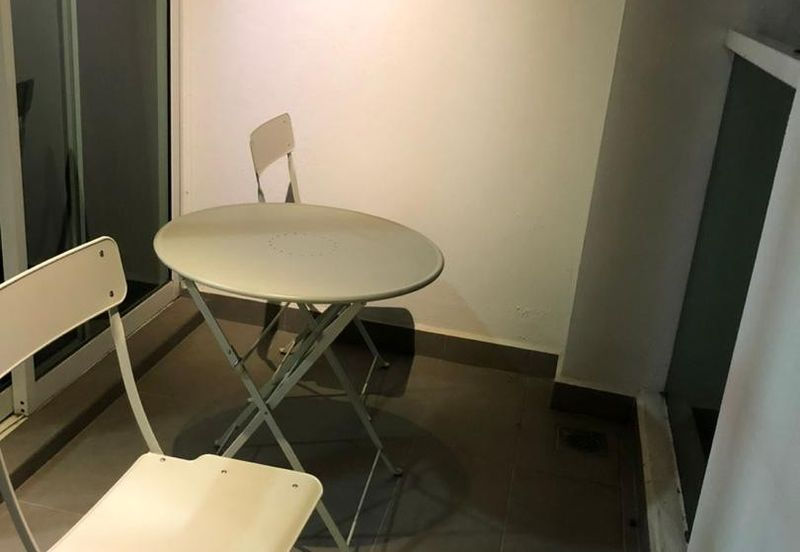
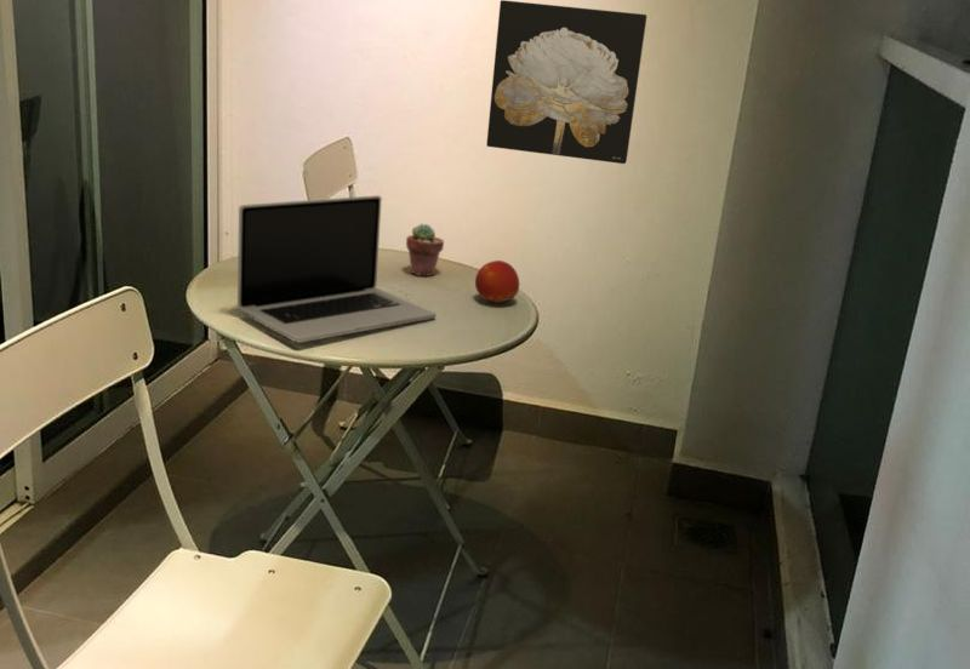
+ wall art (564, 82)
+ potted succulent (424, 248)
+ fruit (497, 280)
+ laptop (341, 264)
